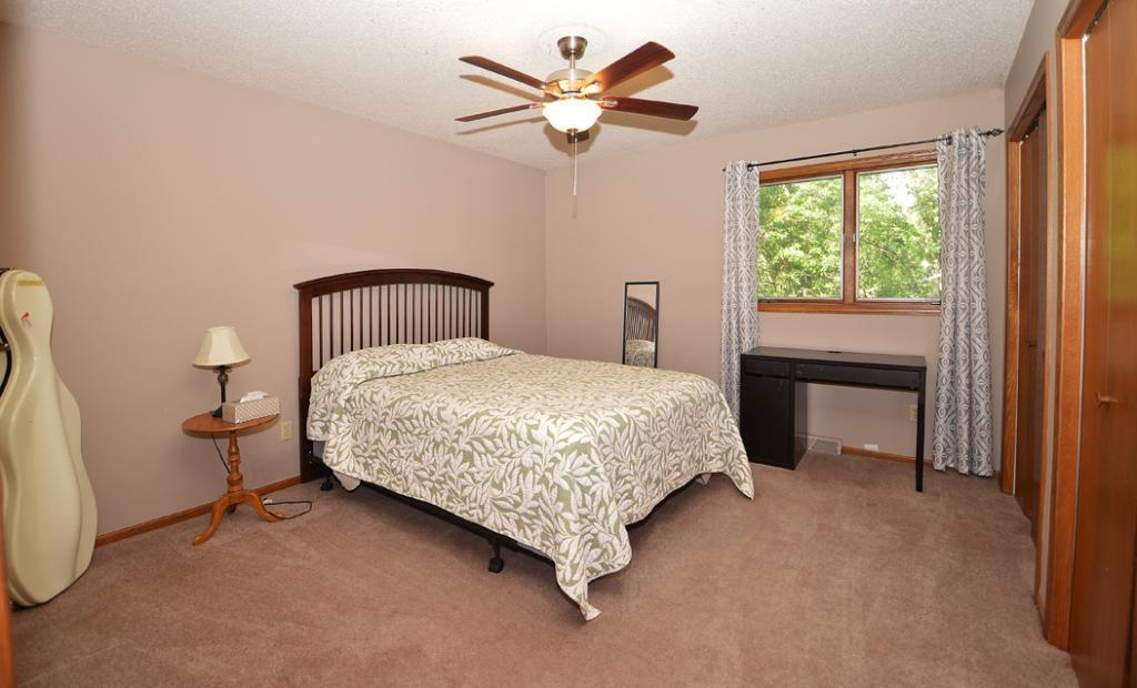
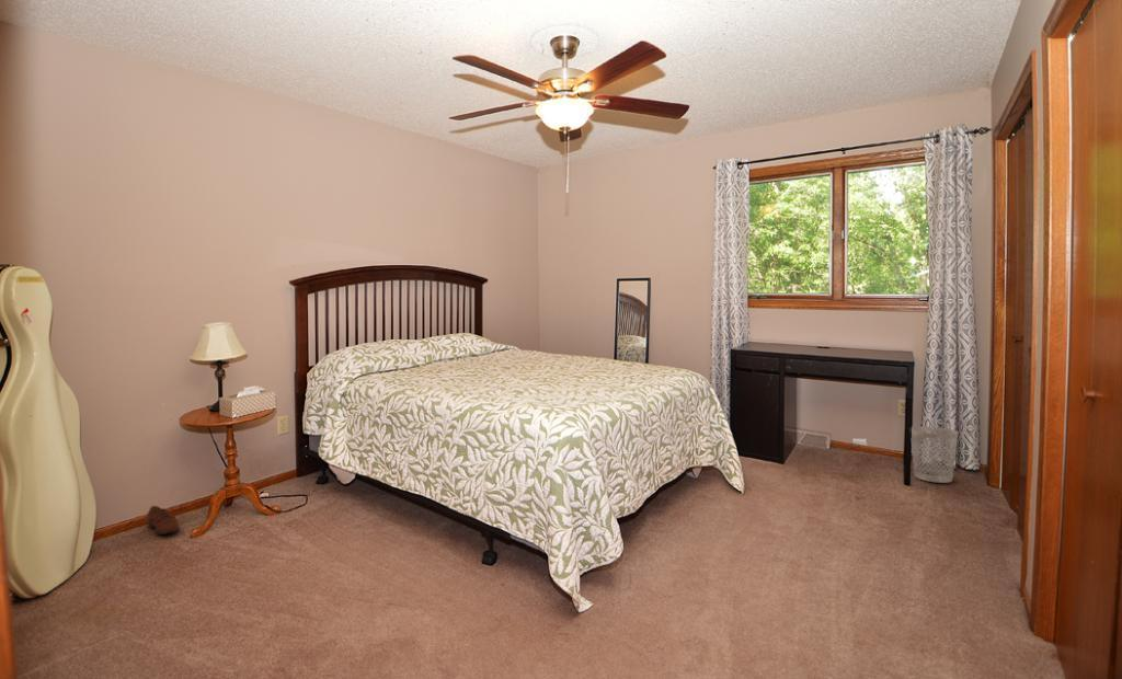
+ shoe (163, 519)
+ wastebasket (934, 453)
